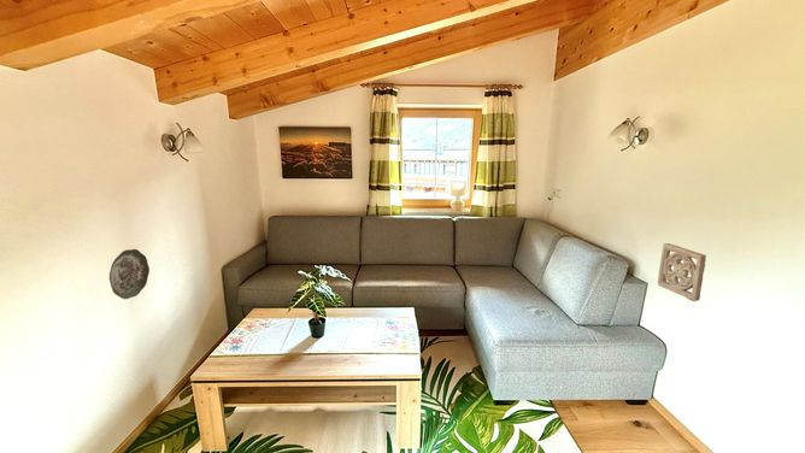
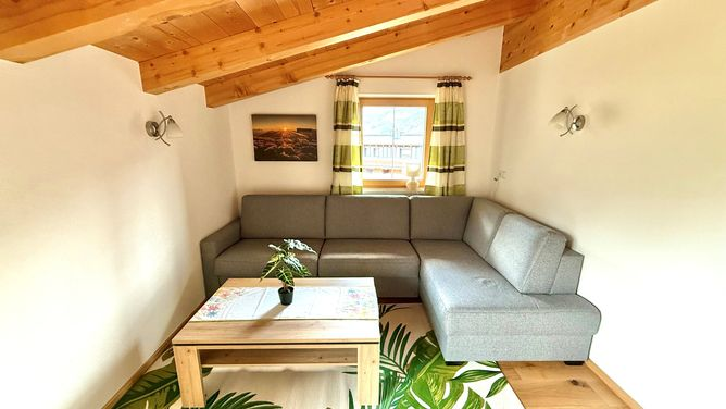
- wall ornament (680, 271)
- decorative plate (128, 273)
